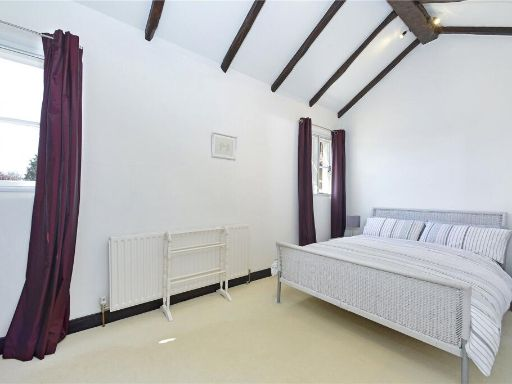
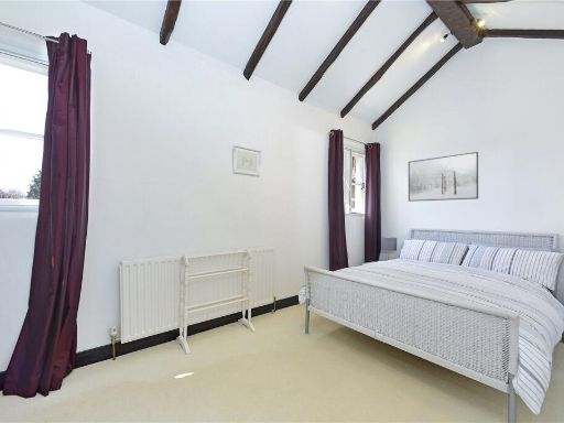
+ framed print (440, 178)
